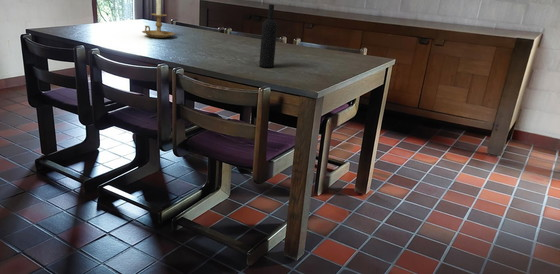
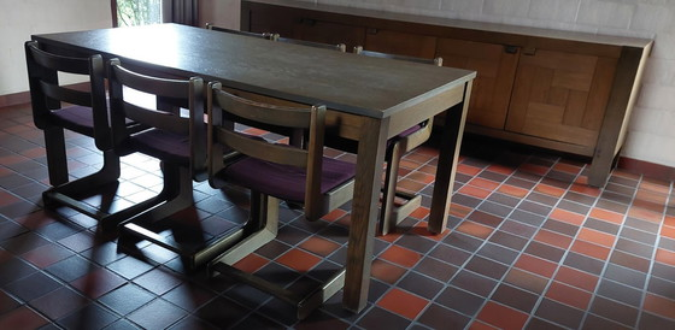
- wine bottle (268, 35)
- candle holder (158, 16)
